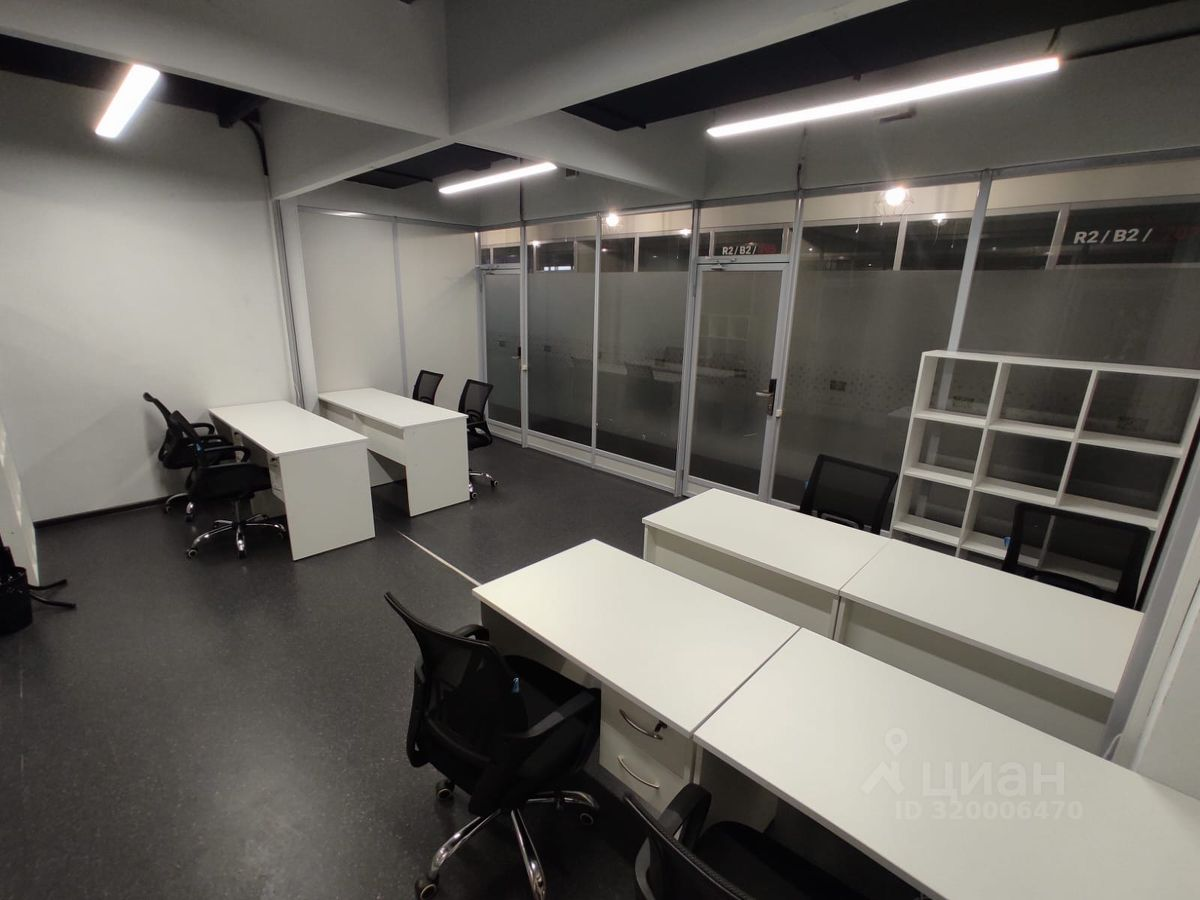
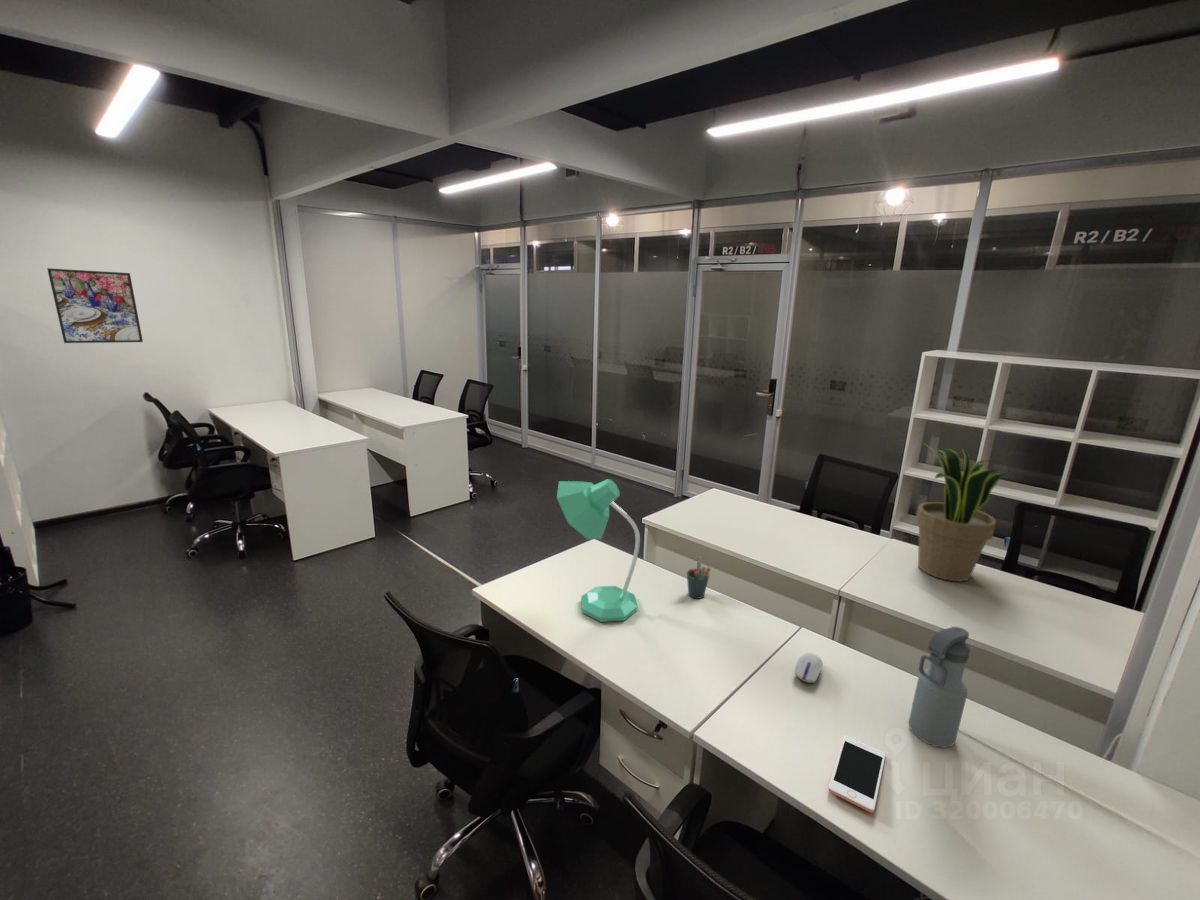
+ water bottle (941, 684)
+ computer mouse (809, 665)
+ pen holder (697, 578)
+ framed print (97, 307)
+ cell phone (857, 771)
+ potted plant (950, 510)
+ desk lamp (598, 538)
